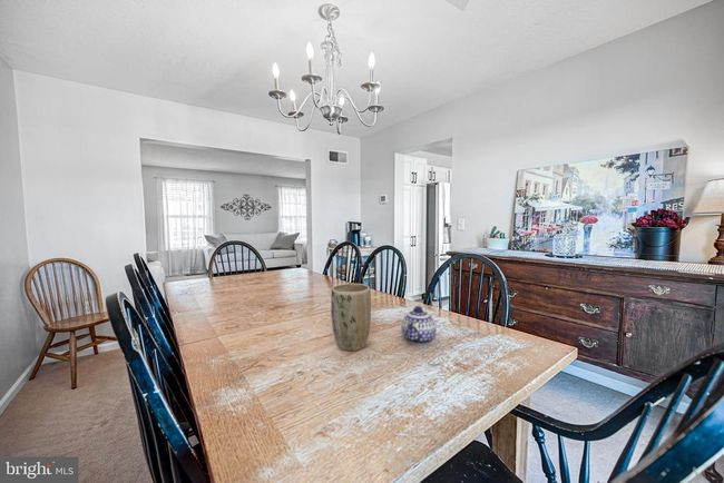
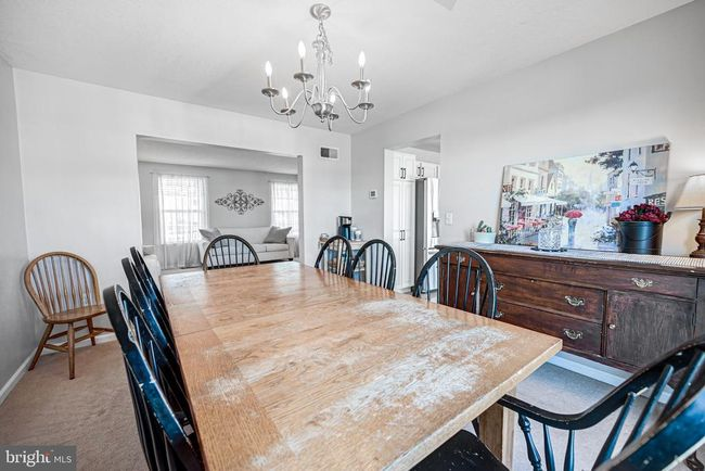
- teapot (418, 323)
- plant pot (351, 316)
